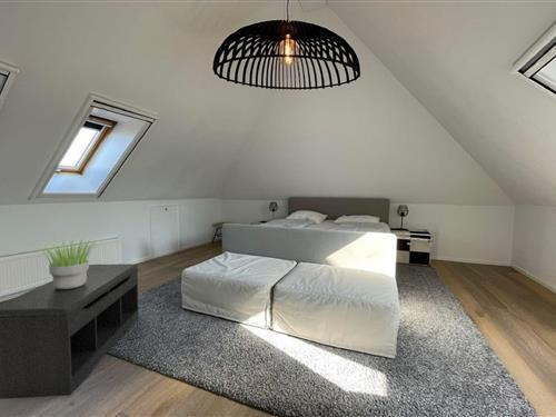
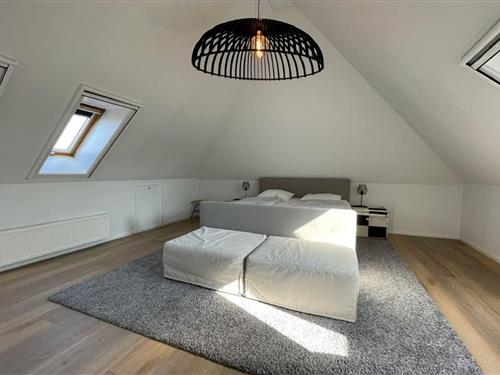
- potted plant (69, 264)
- bench (81, 315)
